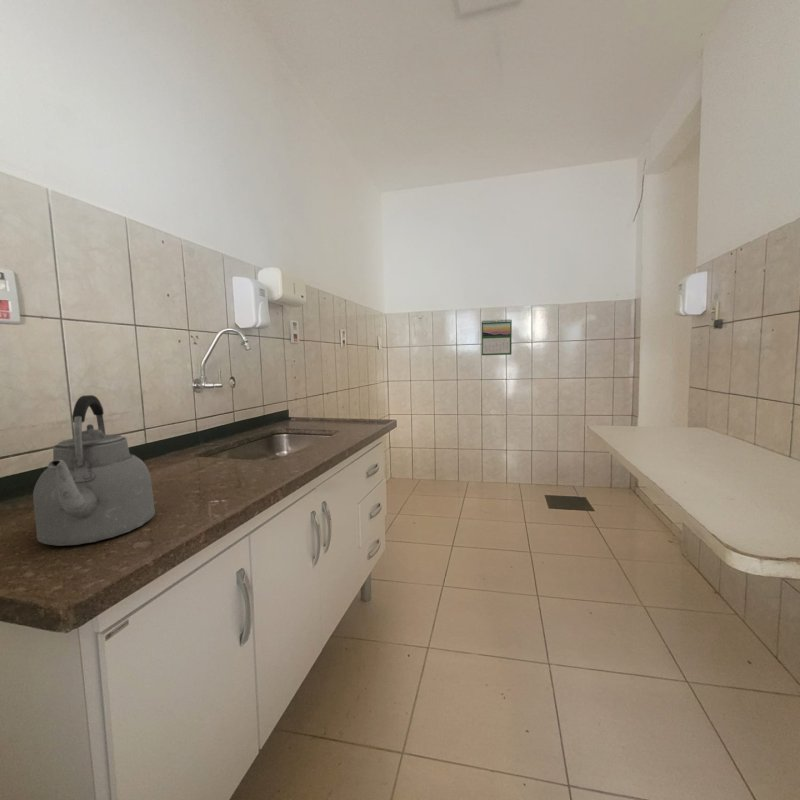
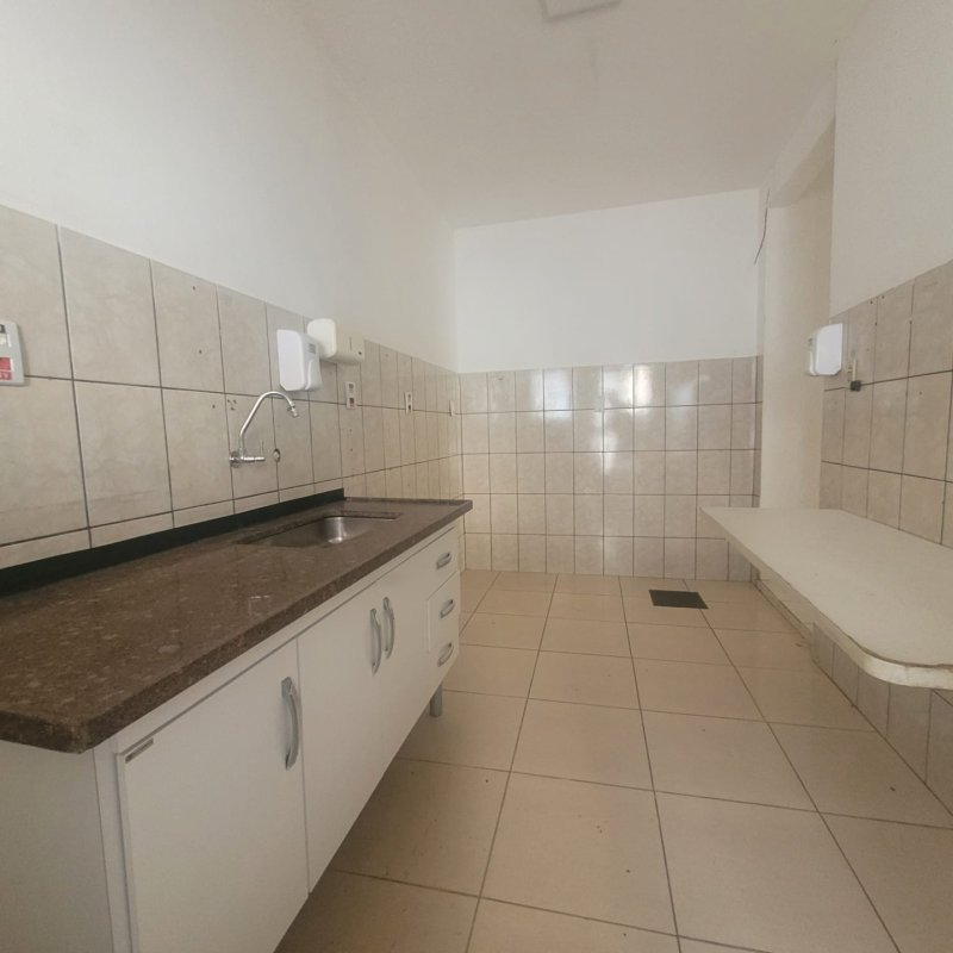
- kettle (85, 467)
- calendar (496, 337)
